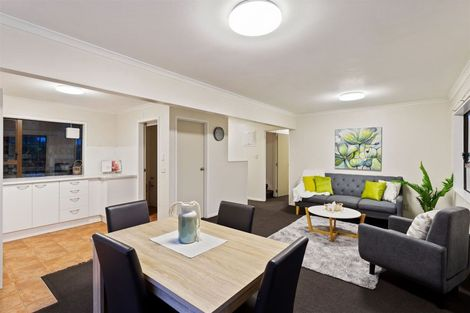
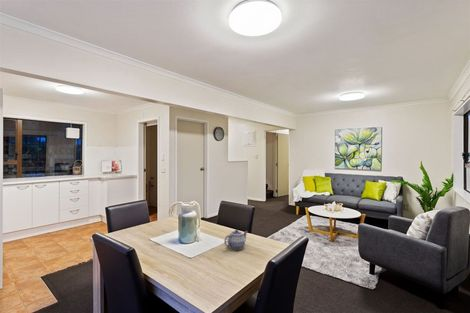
+ teapot (236, 238)
